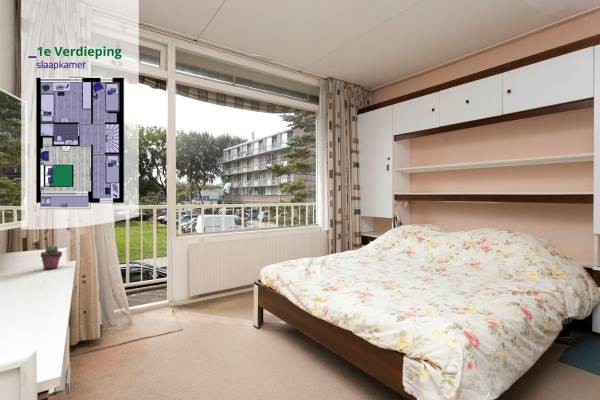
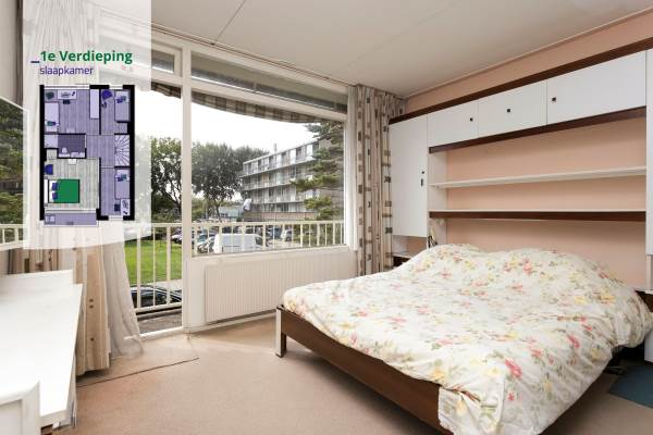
- potted succulent (51, 256)
